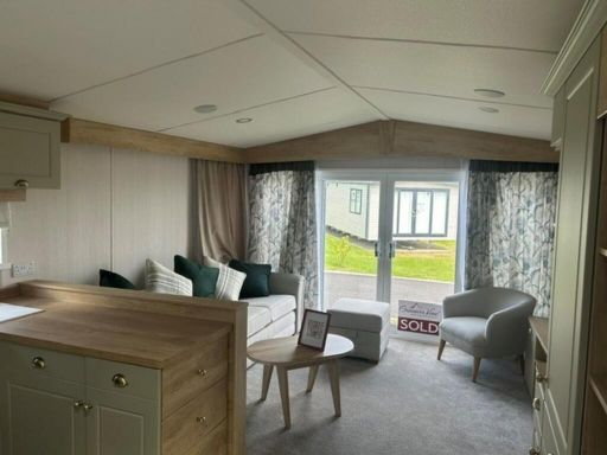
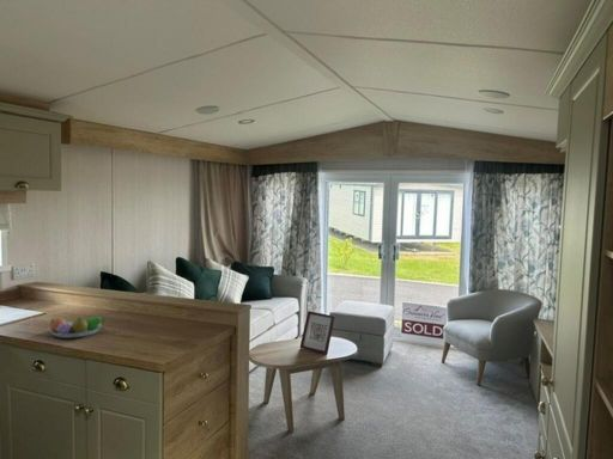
+ fruit bowl (77, 323)
